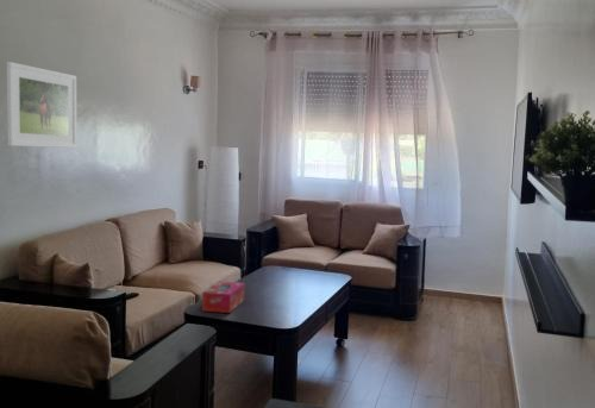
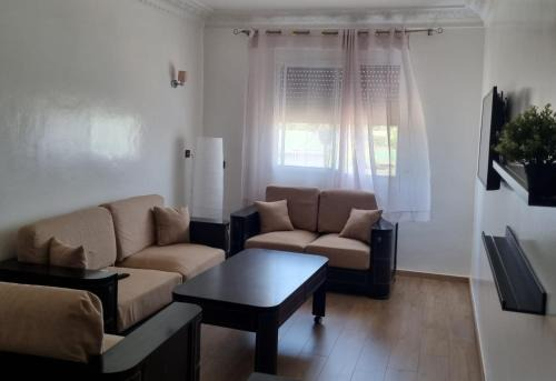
- tissue box (224, 296)
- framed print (44, 108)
